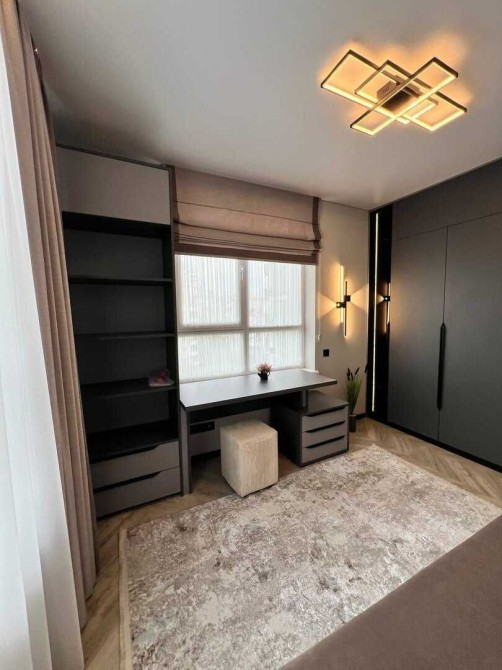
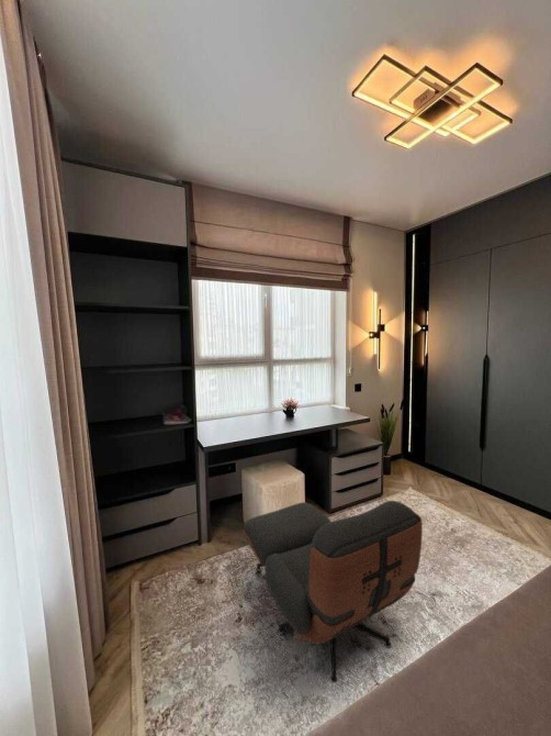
+ lounge chair (313, 538)
